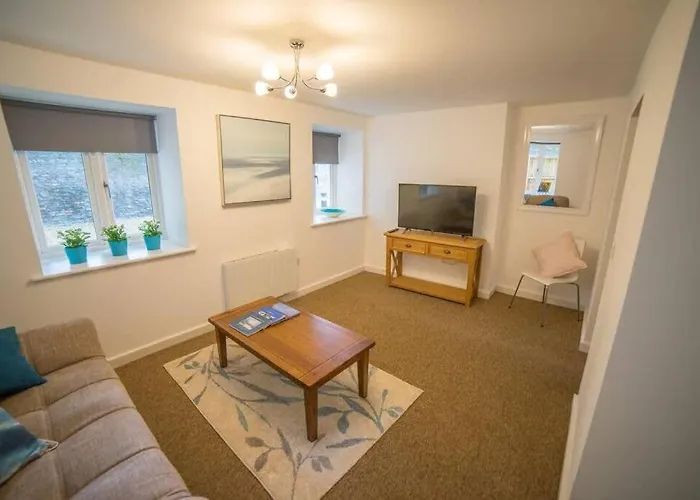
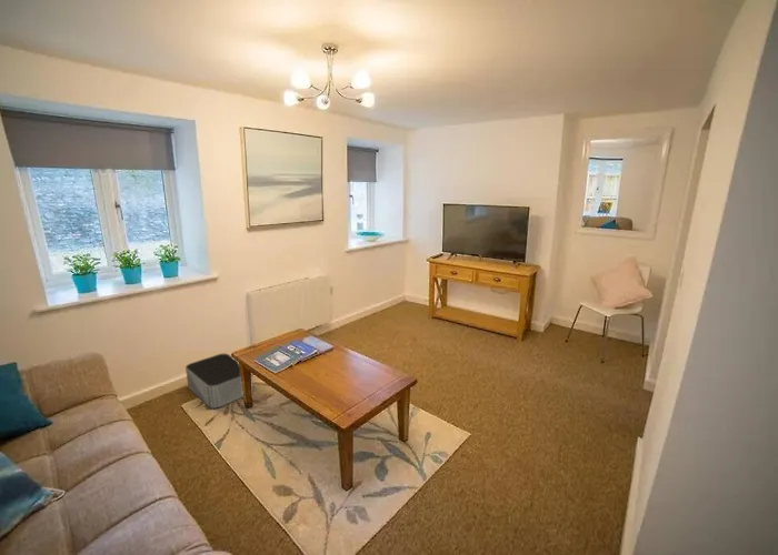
+ storage bin (219, 377)
